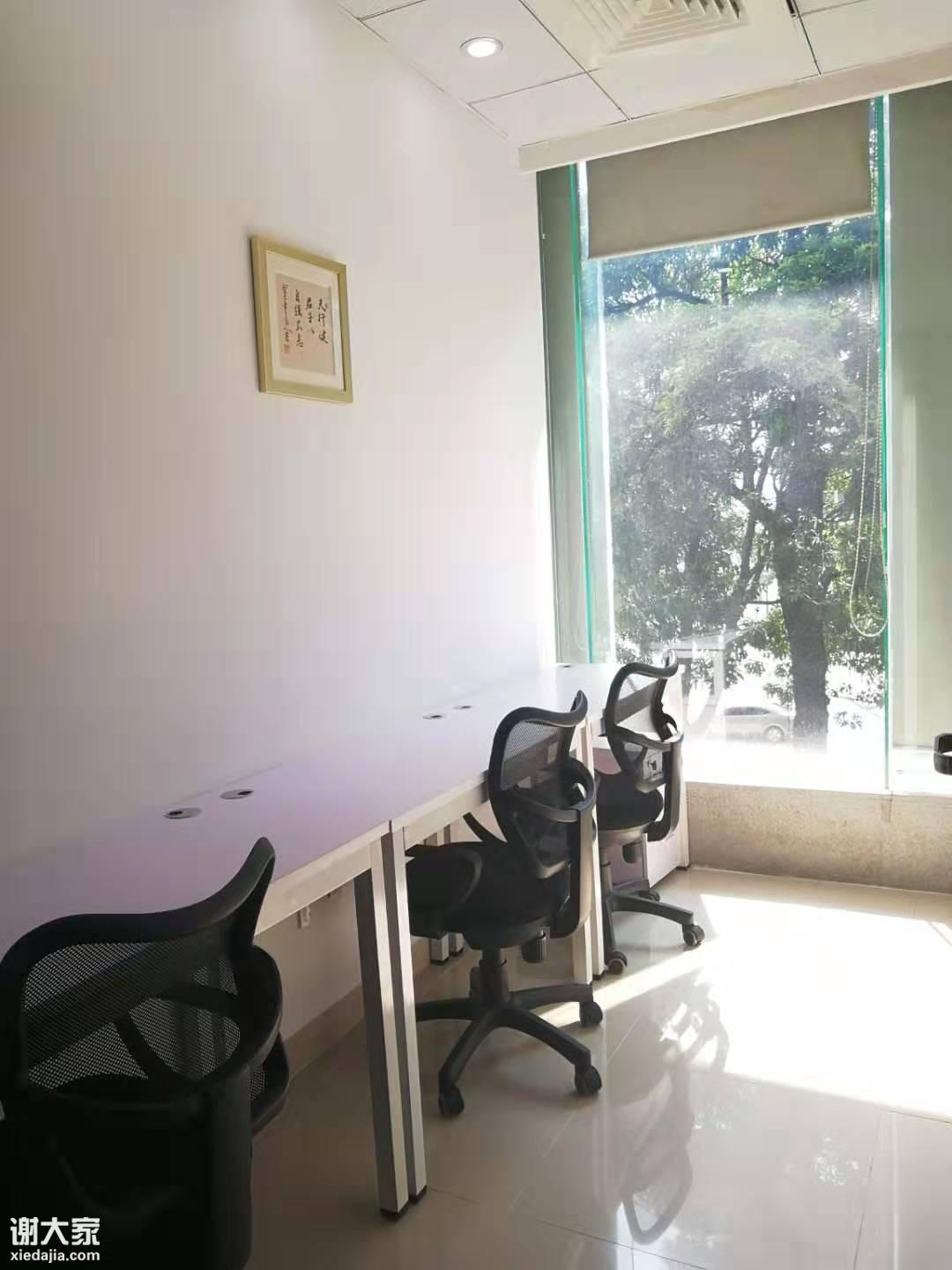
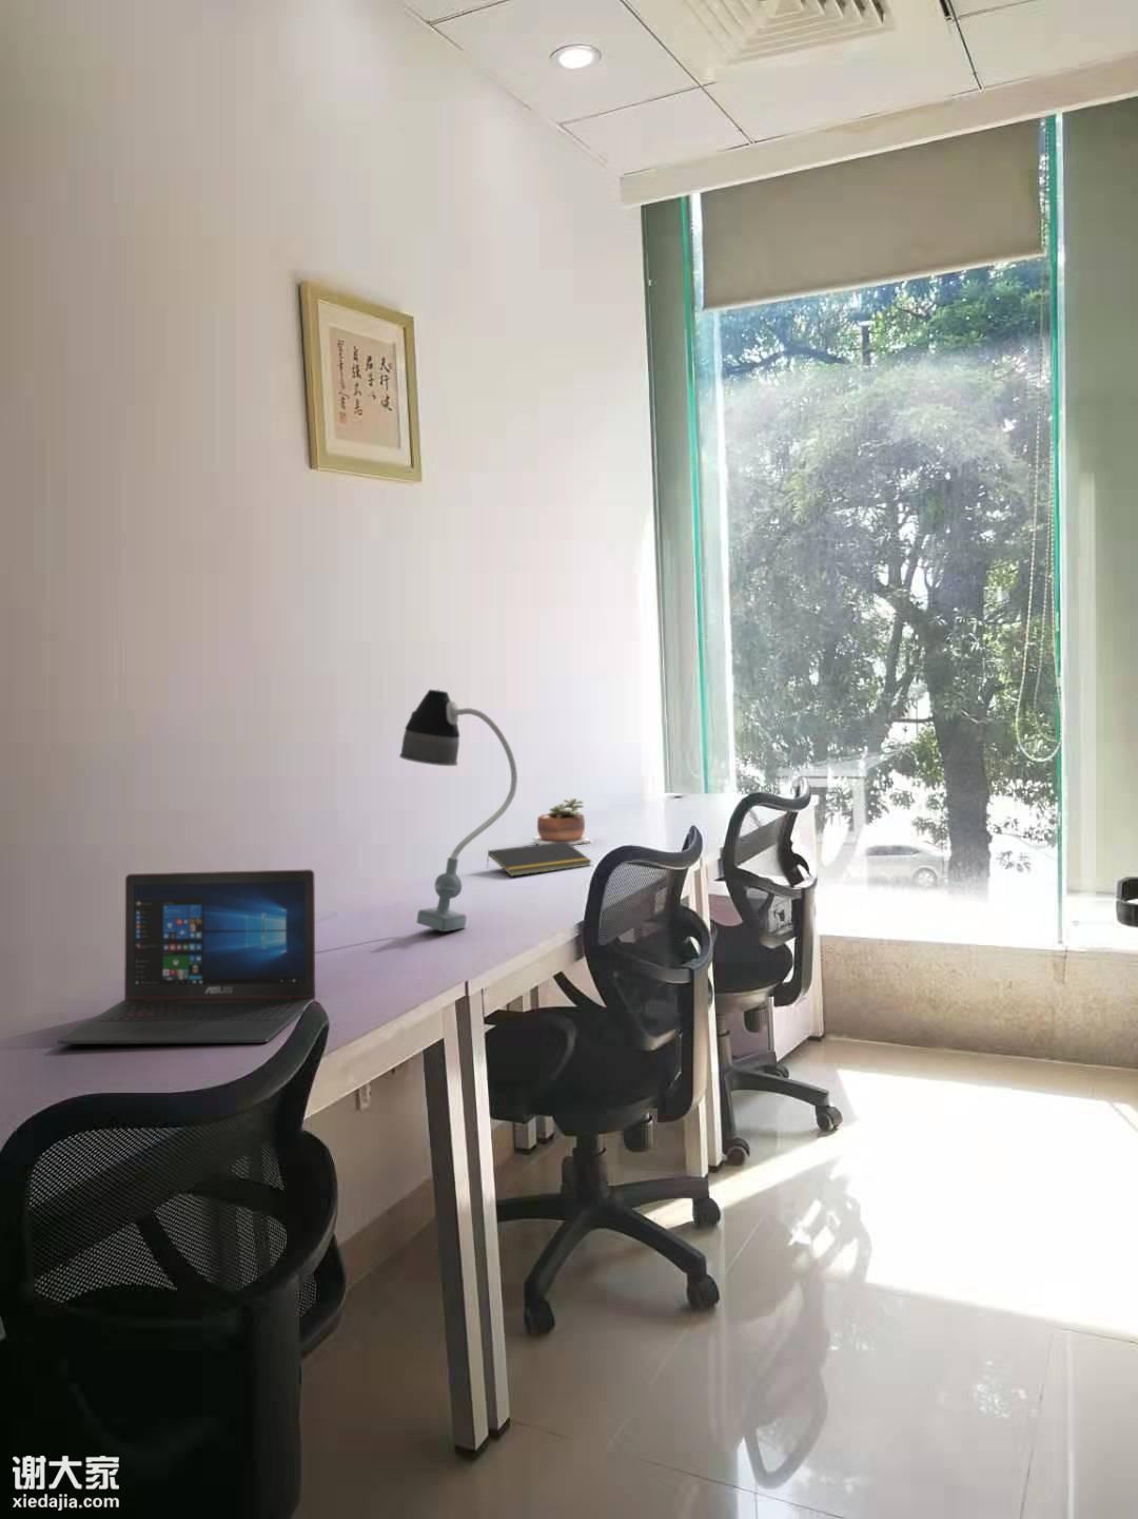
+ succulent plant (561, 819)
+ desk lamp (447, 764)
+ laptop (191, 953)
+ notepad (539, 858)
